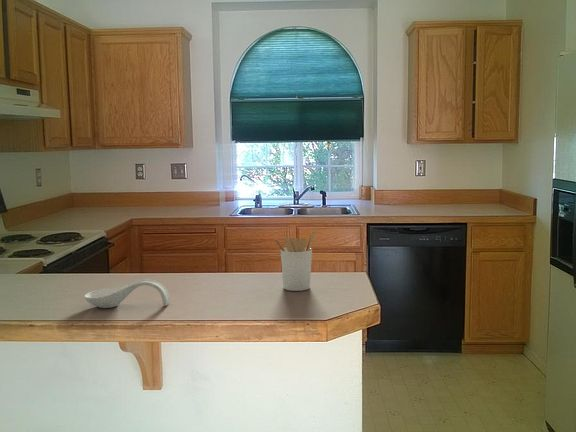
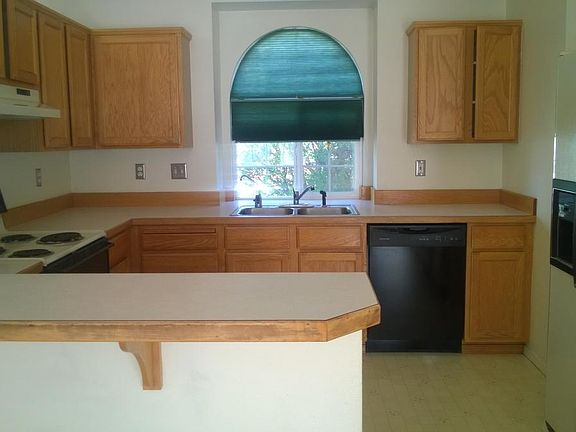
- utensil holder (296, 260)
- spoon rest (126, 292)
